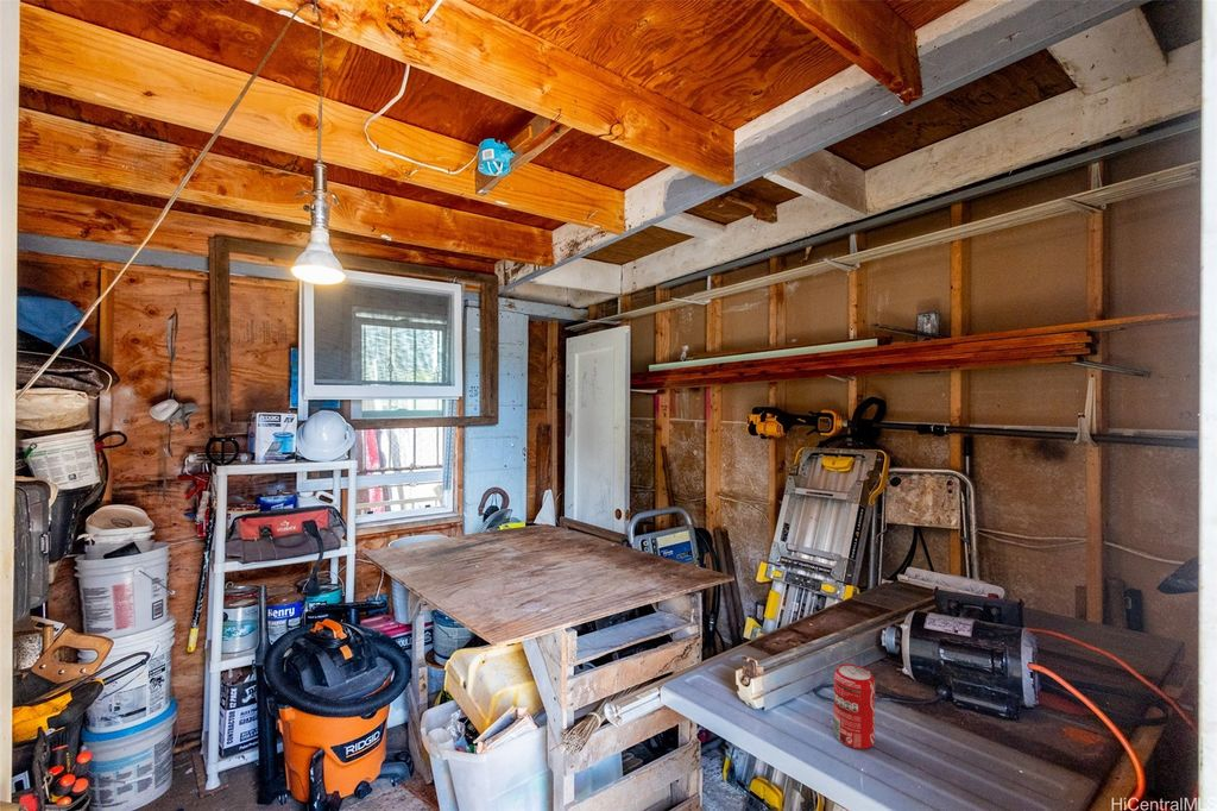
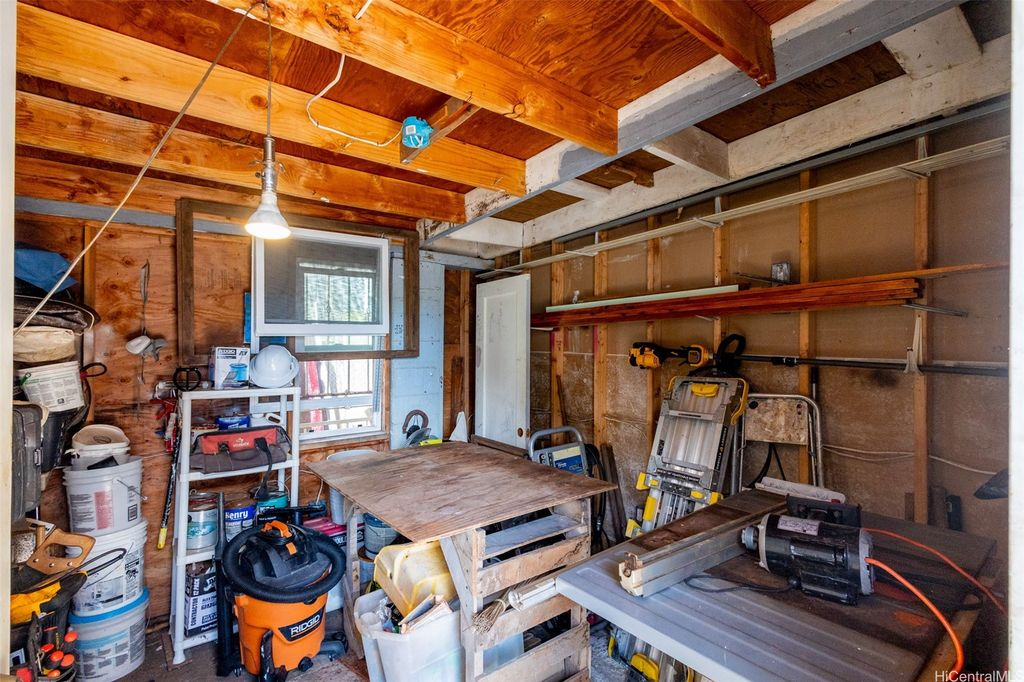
- beverage can (853, 704)
